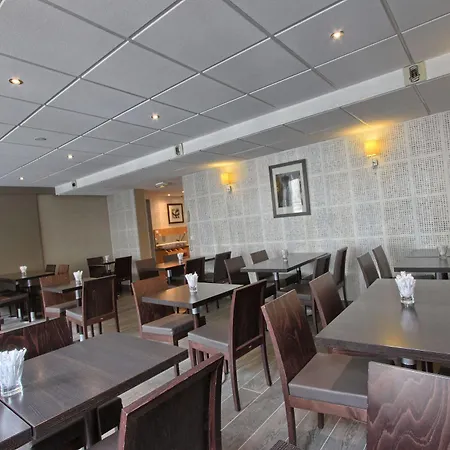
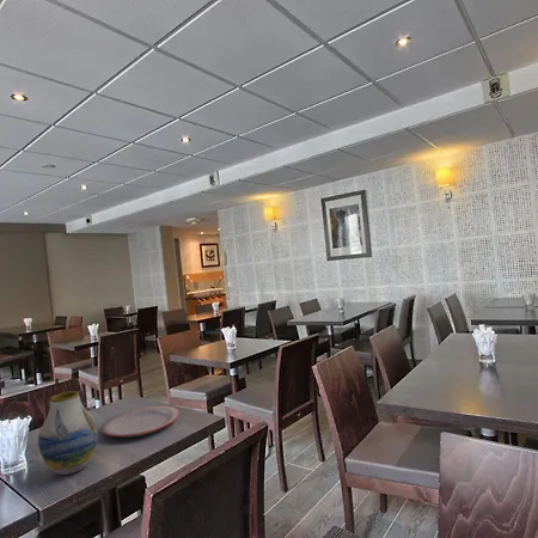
+ vase (68, 432)
+ plate (141, 422)
